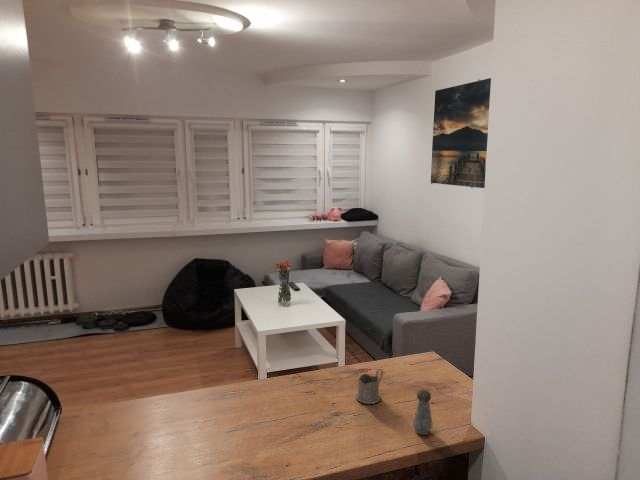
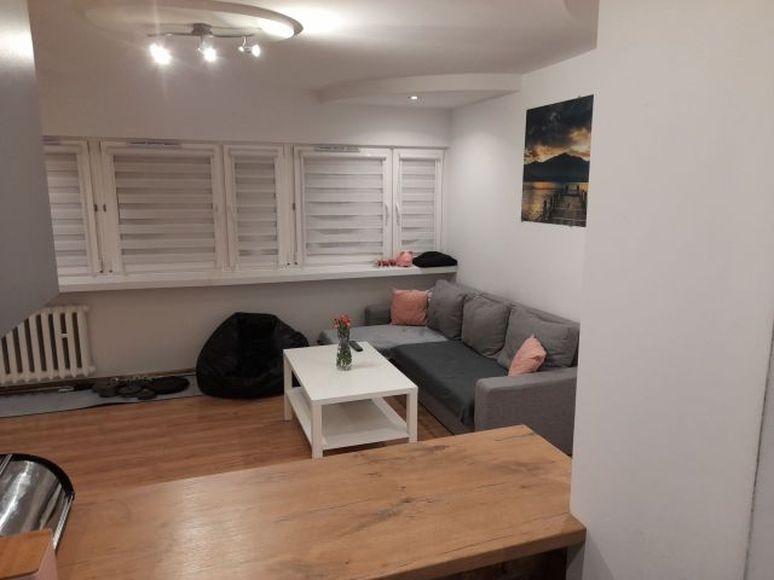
- salt shaker (423, 411)
- tea glass holder (370, 381)
